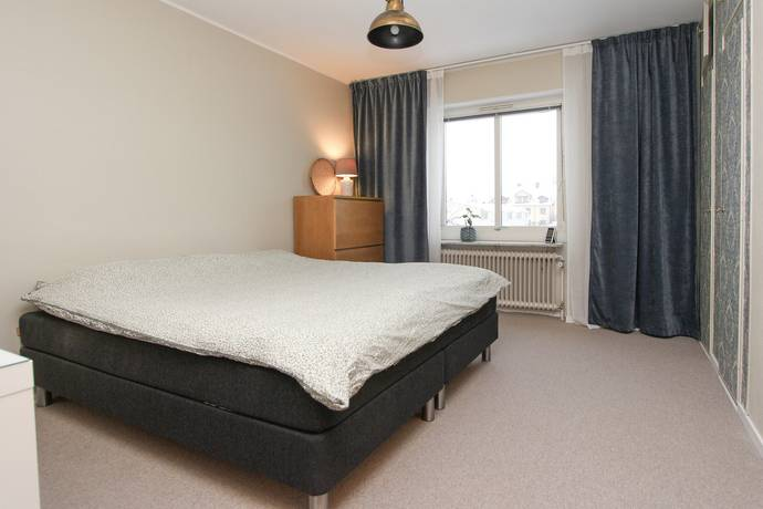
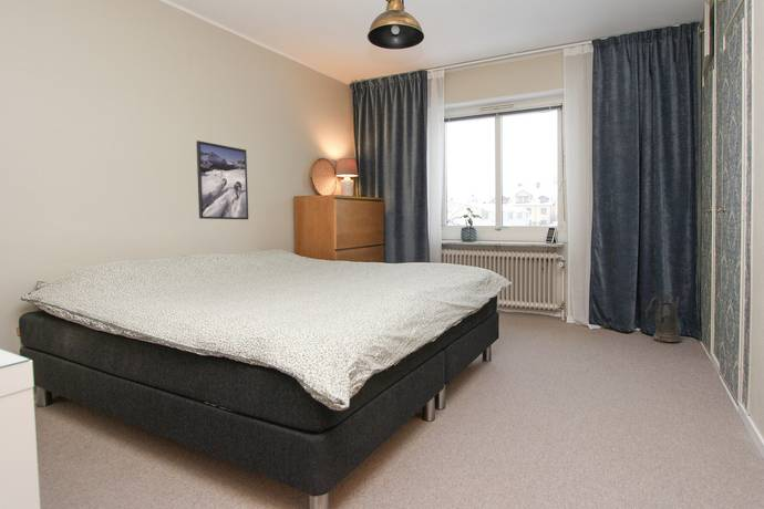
+ watering can (662, 318)
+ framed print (224, 181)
